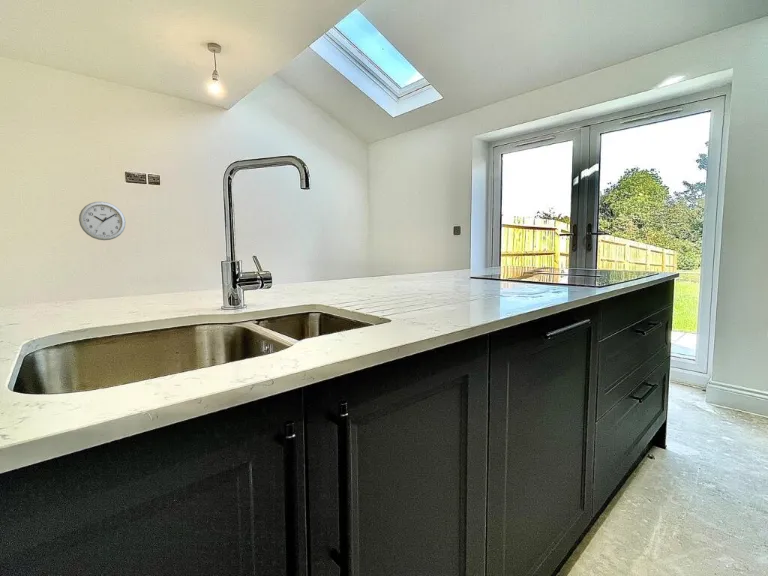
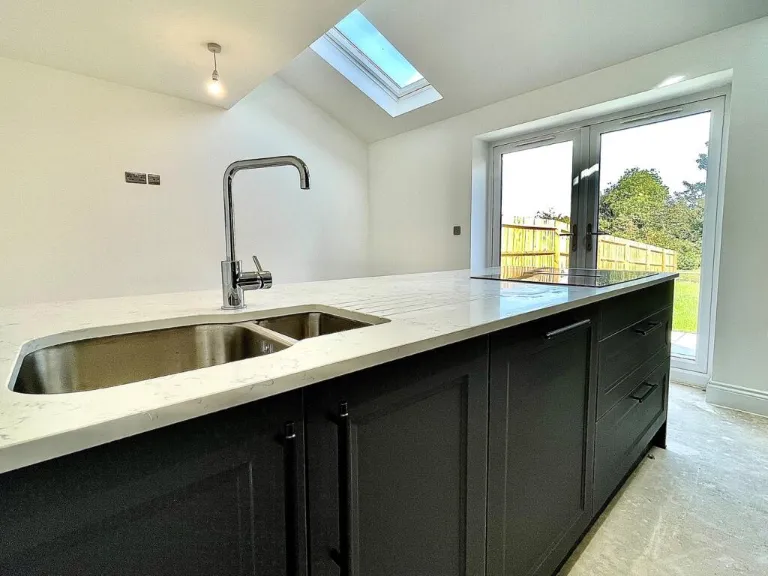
- wall clock (103, 220)
